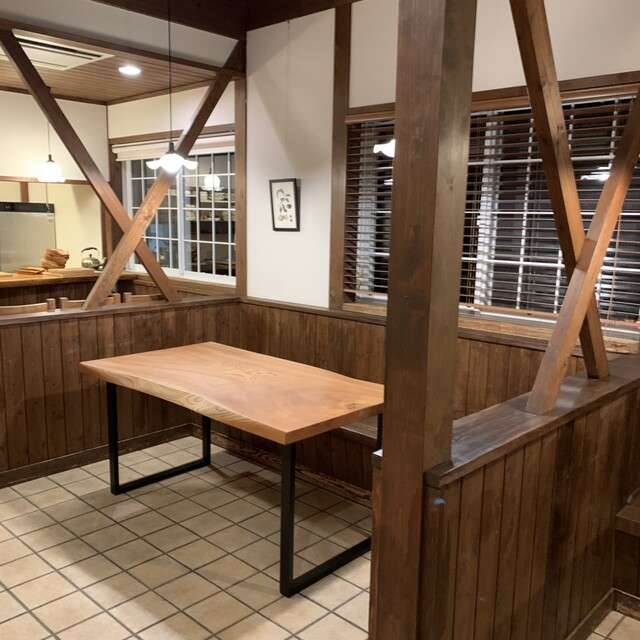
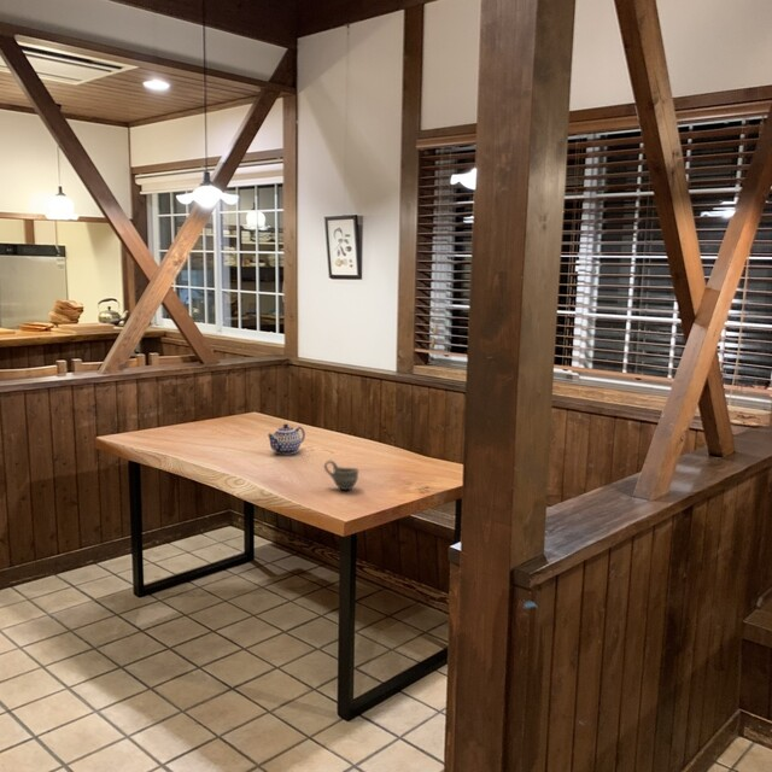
+ teapot (286, 438)
+ cup (343, 474)
